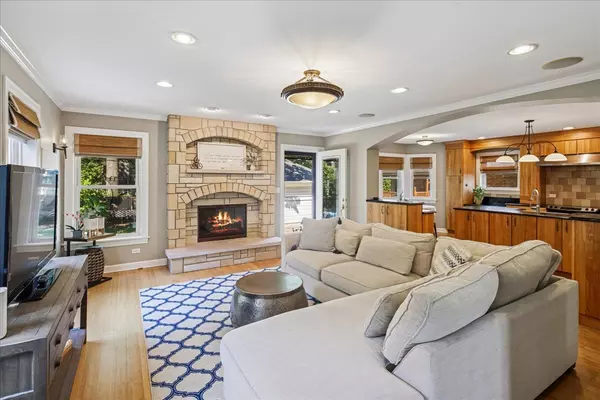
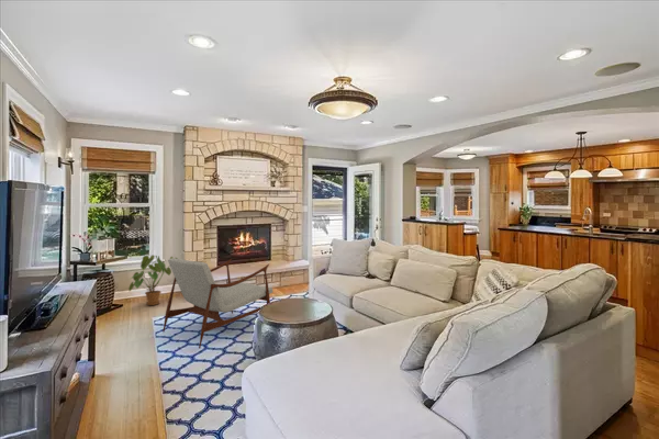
+ house plant (156, 278)
+ armchair (220, 293)
